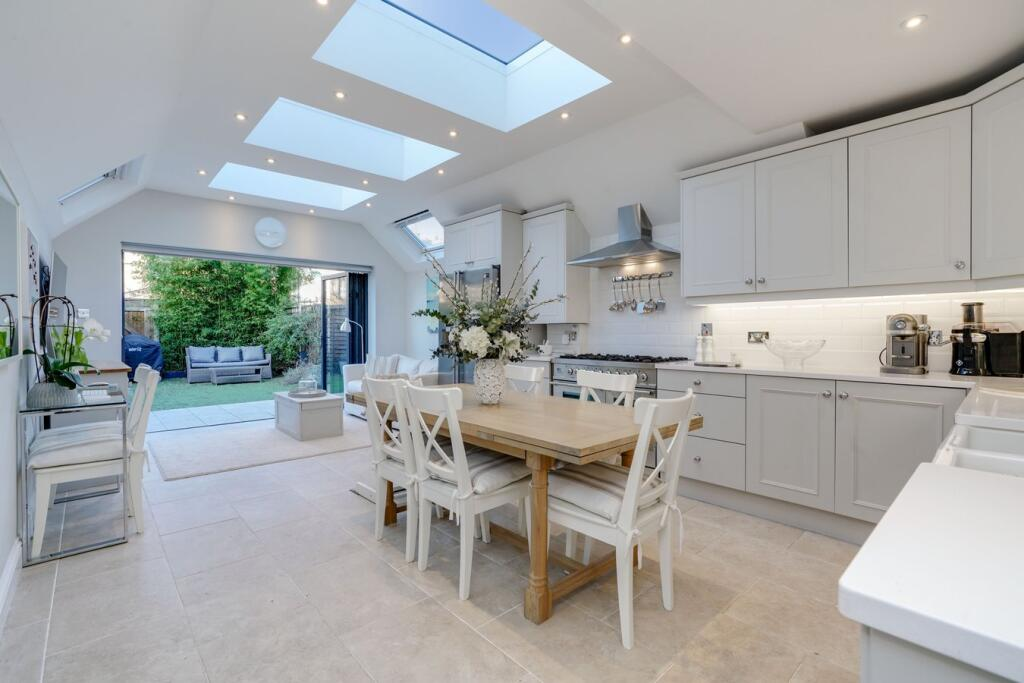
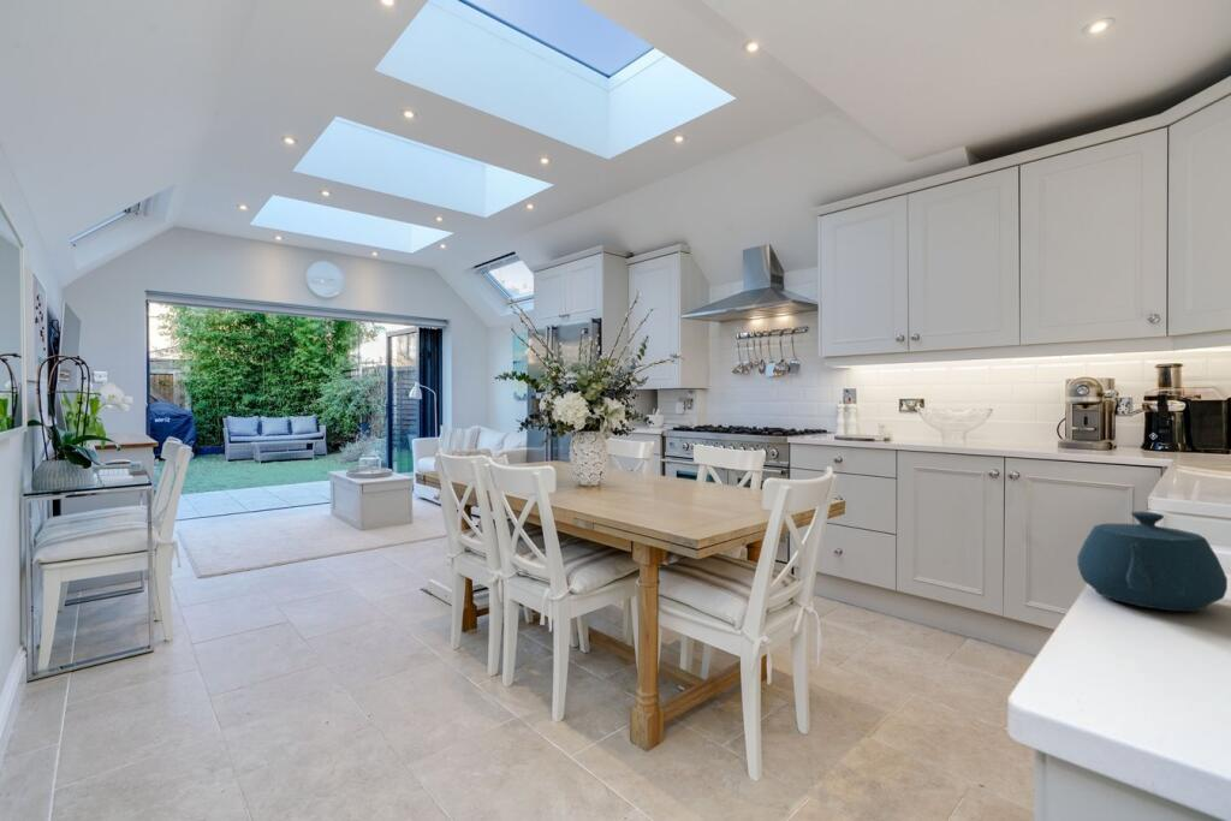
+ teapot (1146, 557)
